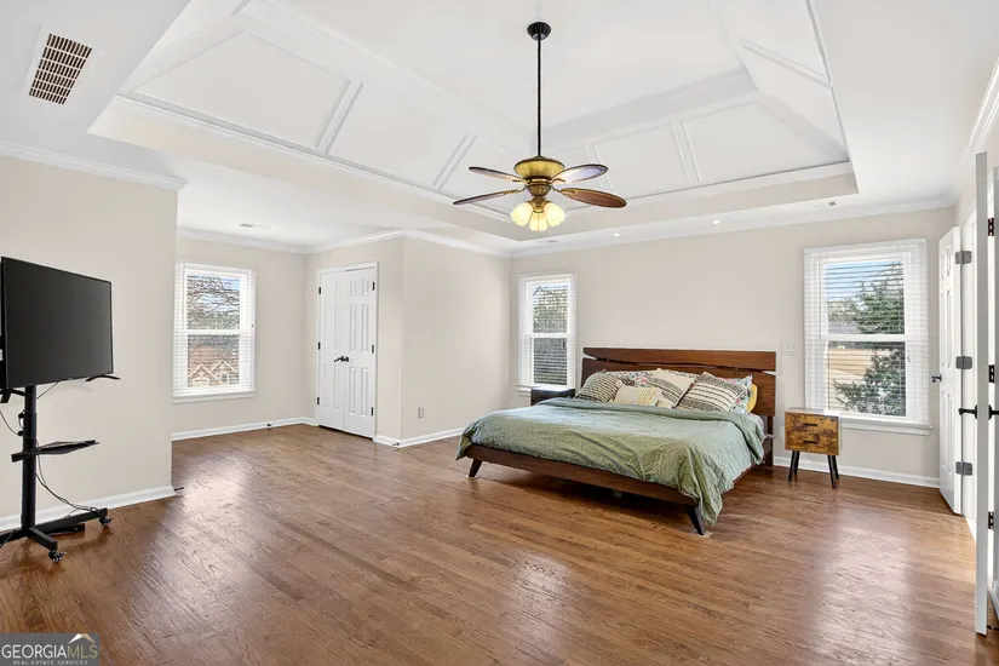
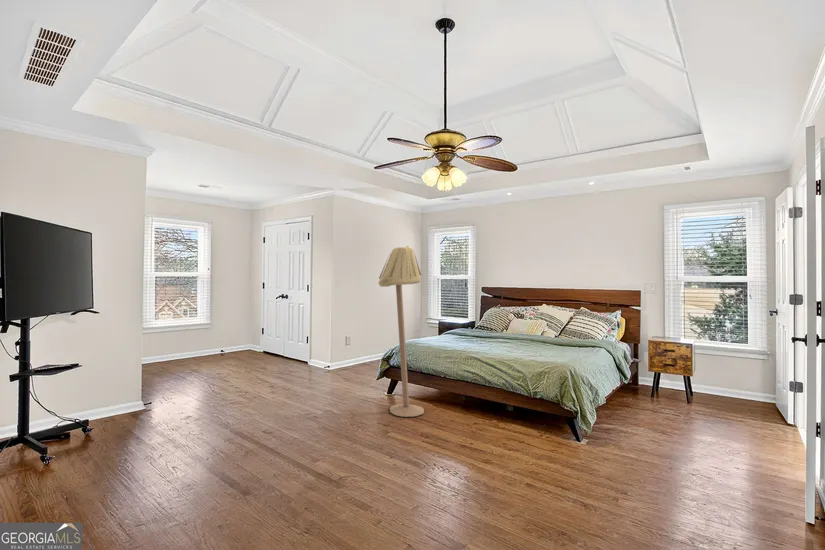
+ floor lamp (401, 329)
